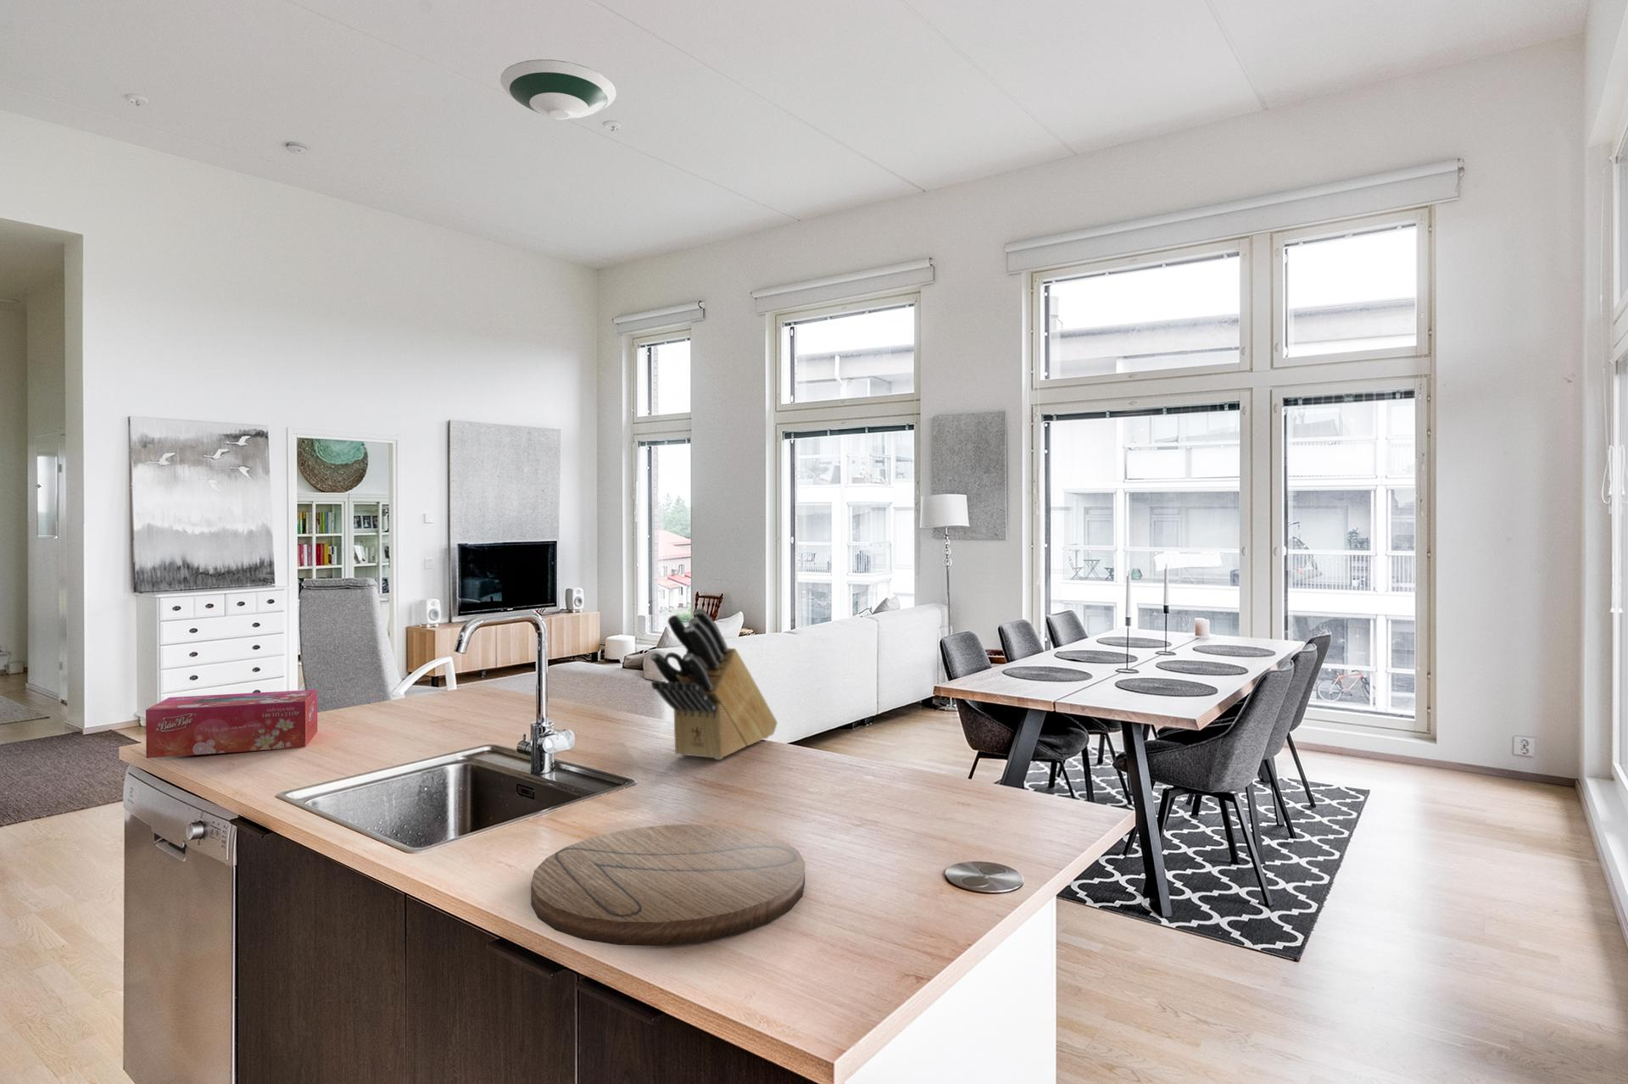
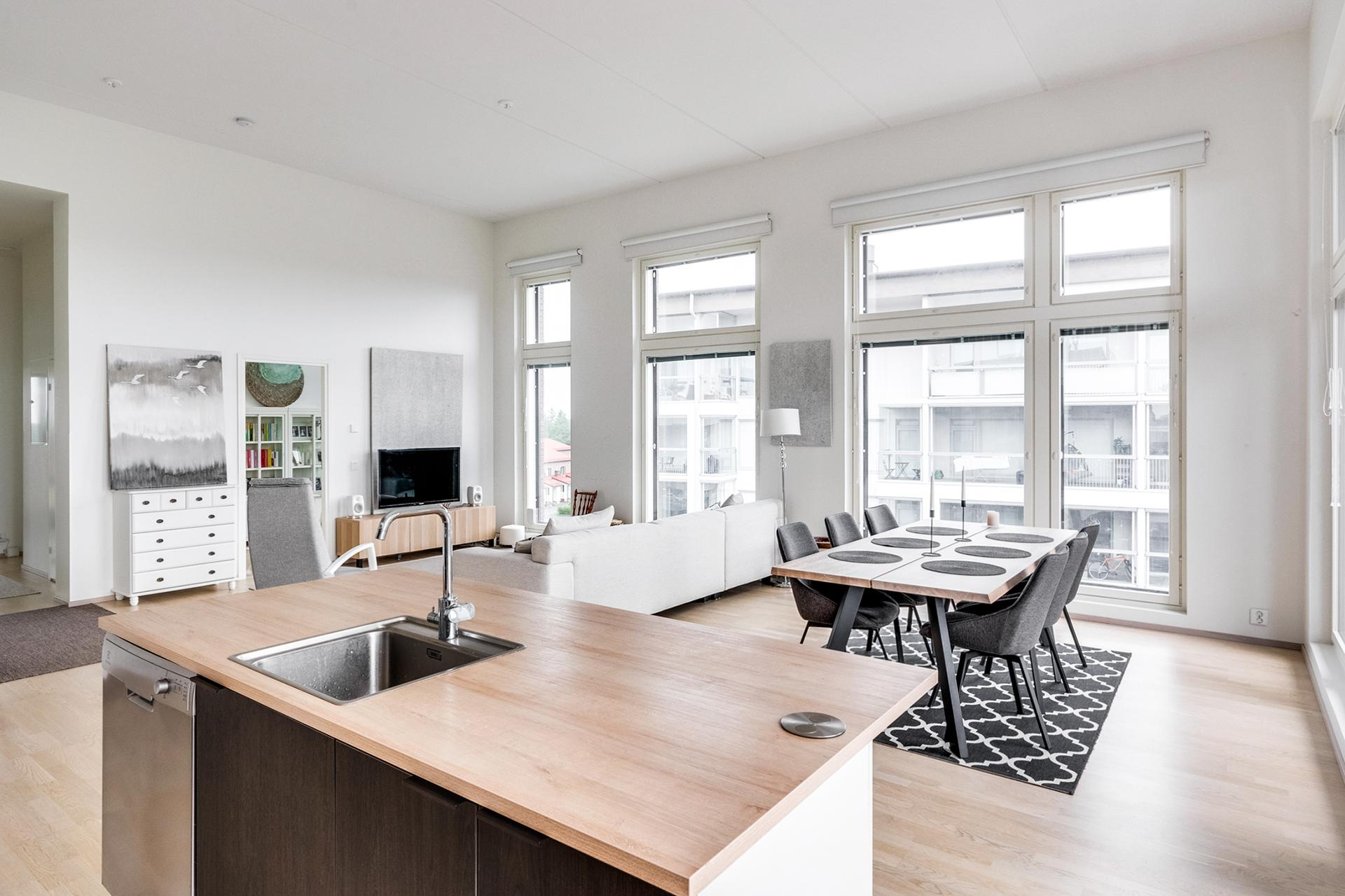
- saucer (559, 100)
- tissue box (236, 721)
- knife block (717, 676)
- cutting board (671, 876)
